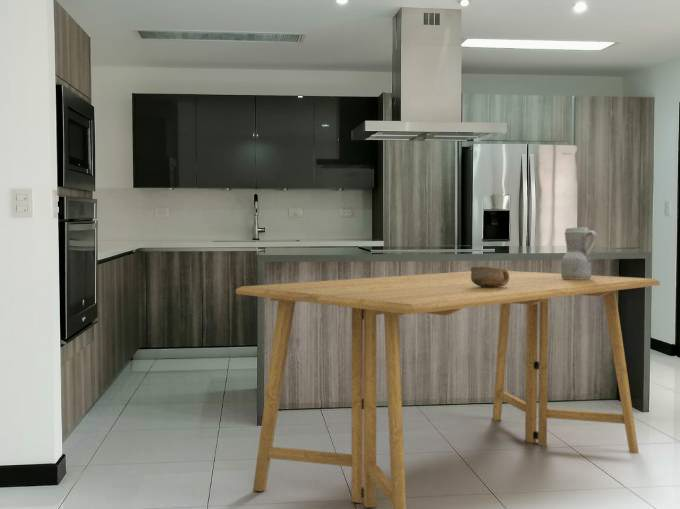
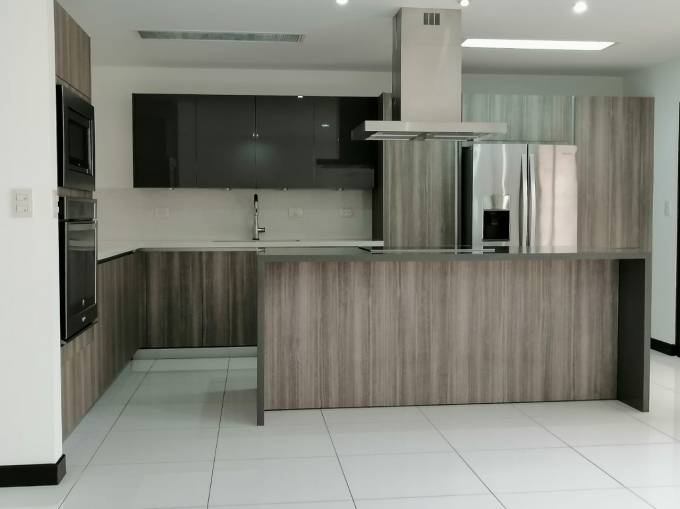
- ceramic pitcher (578, 252)
- dining table (495, 376)
- bowl (490, 276)
